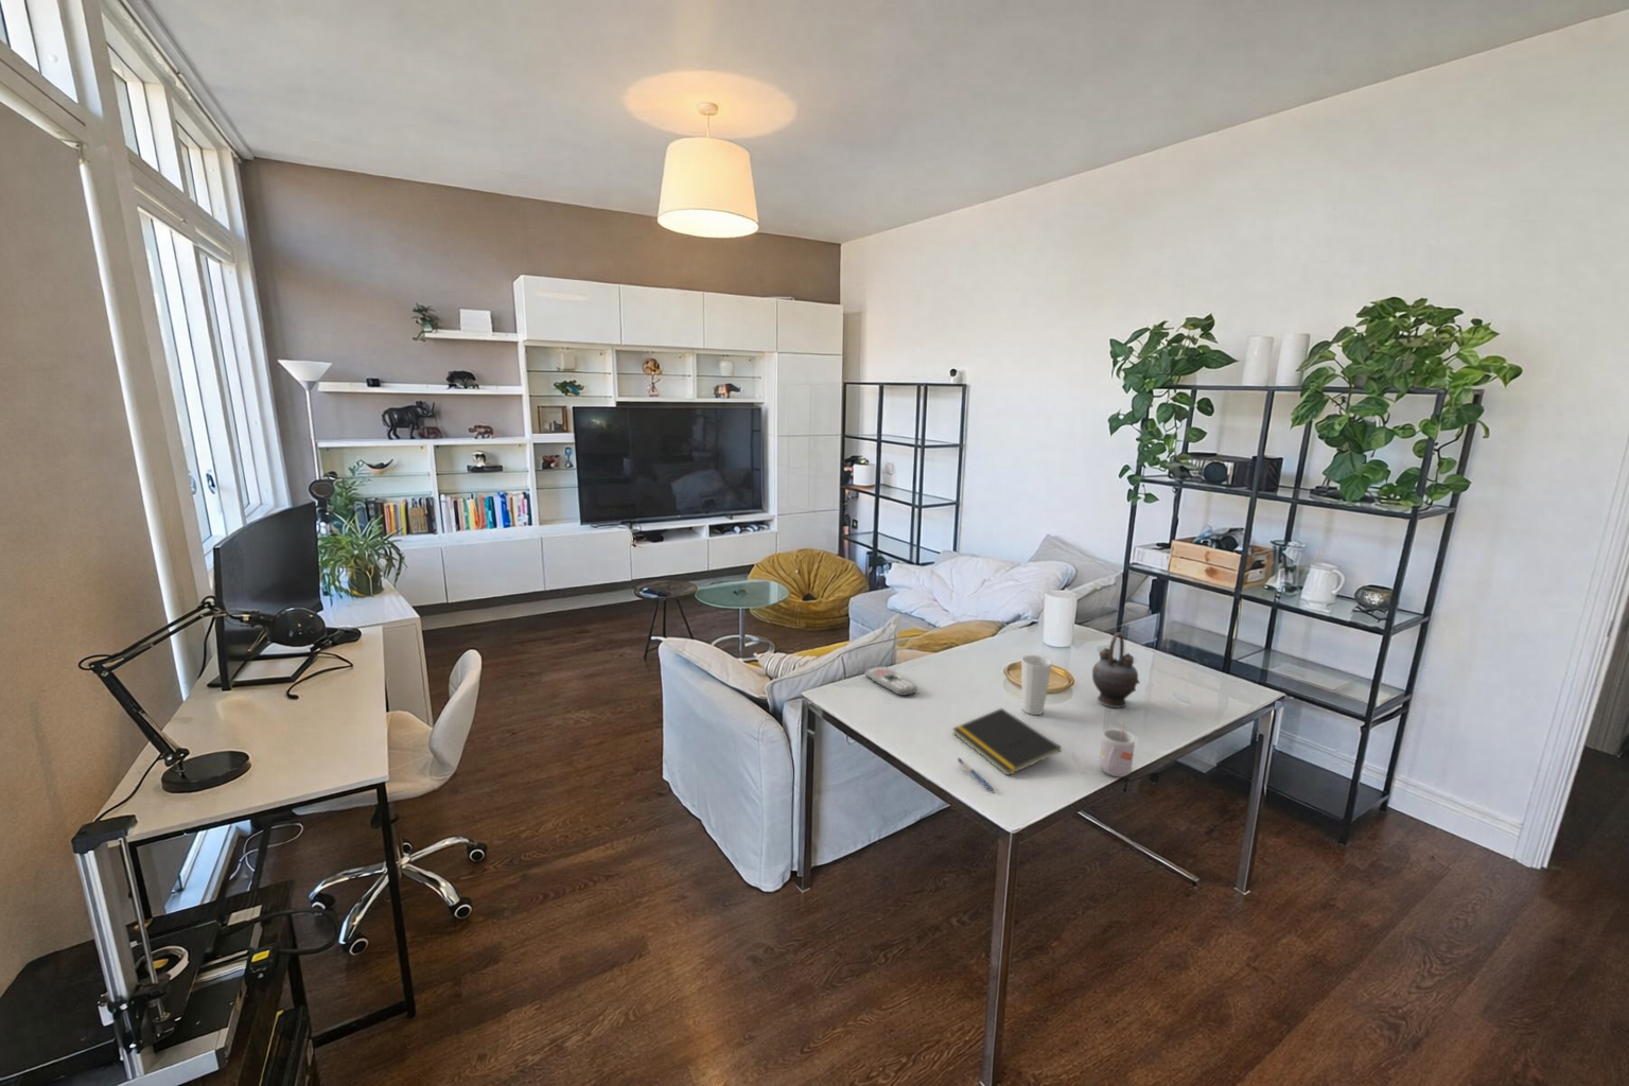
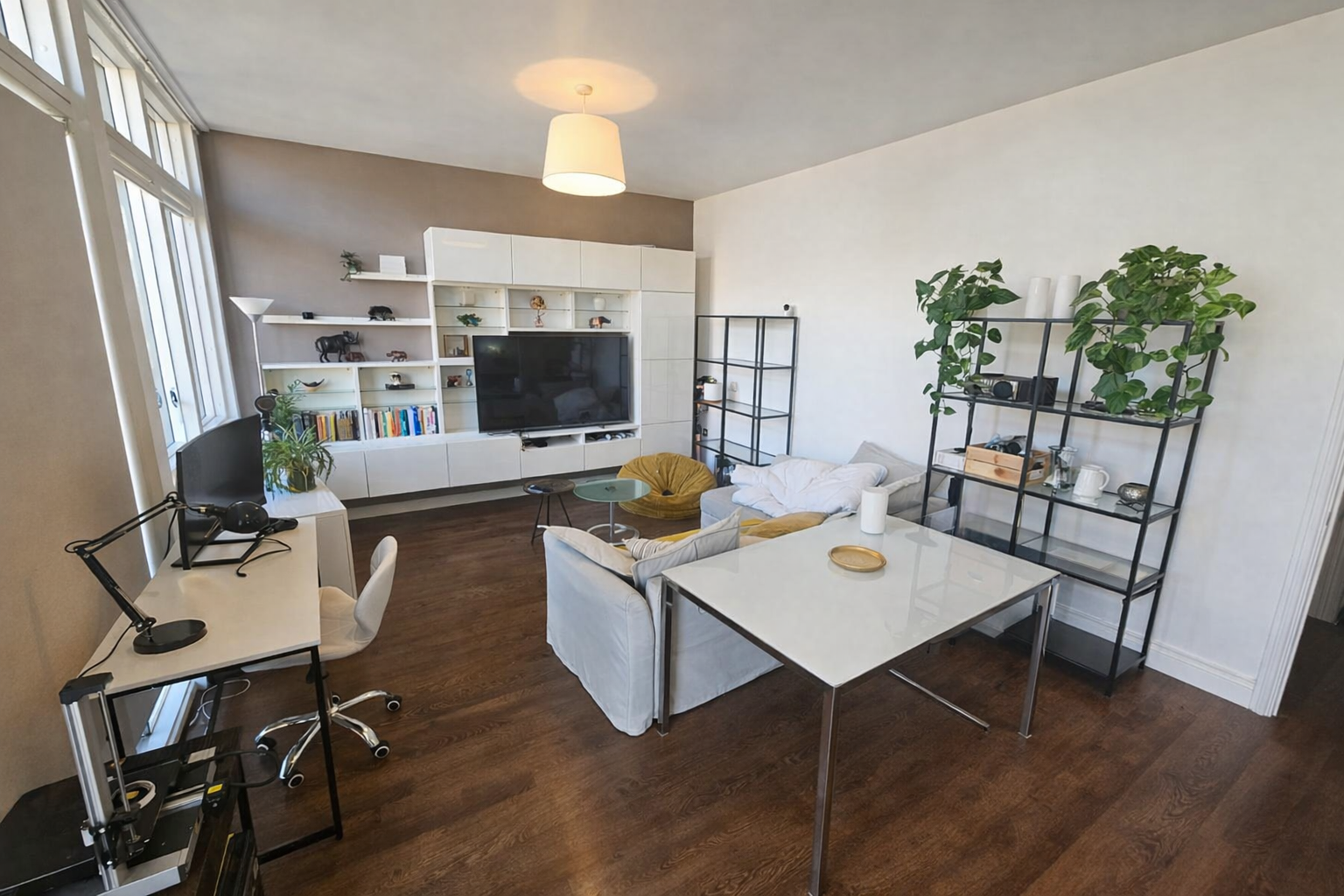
- mug (1115, 751)
- notepad (1005, 739)
- teapot (1118, 667)
- cup (1034, 685)
- pen (973, 775)
- remote control (891, 681)
